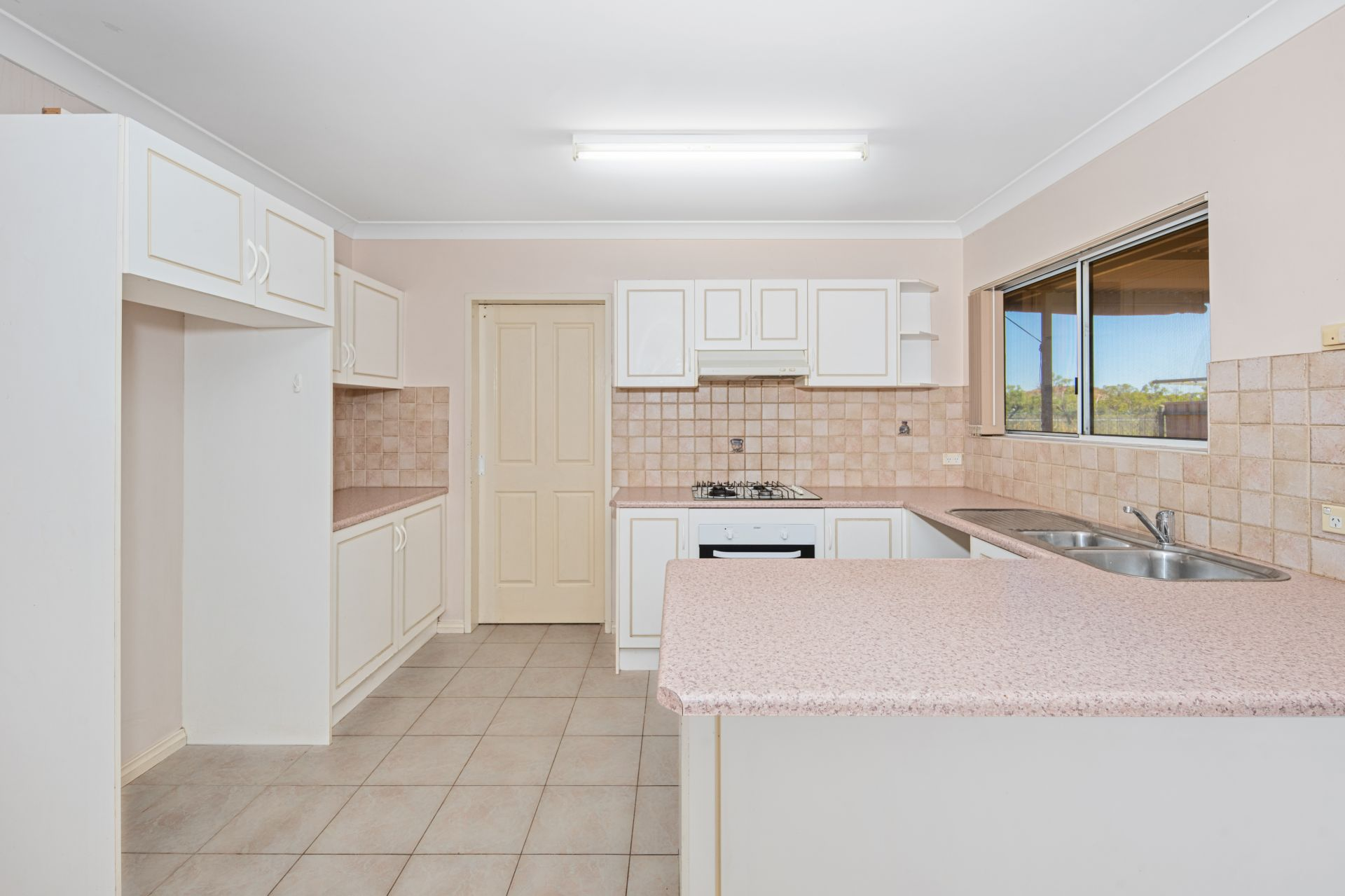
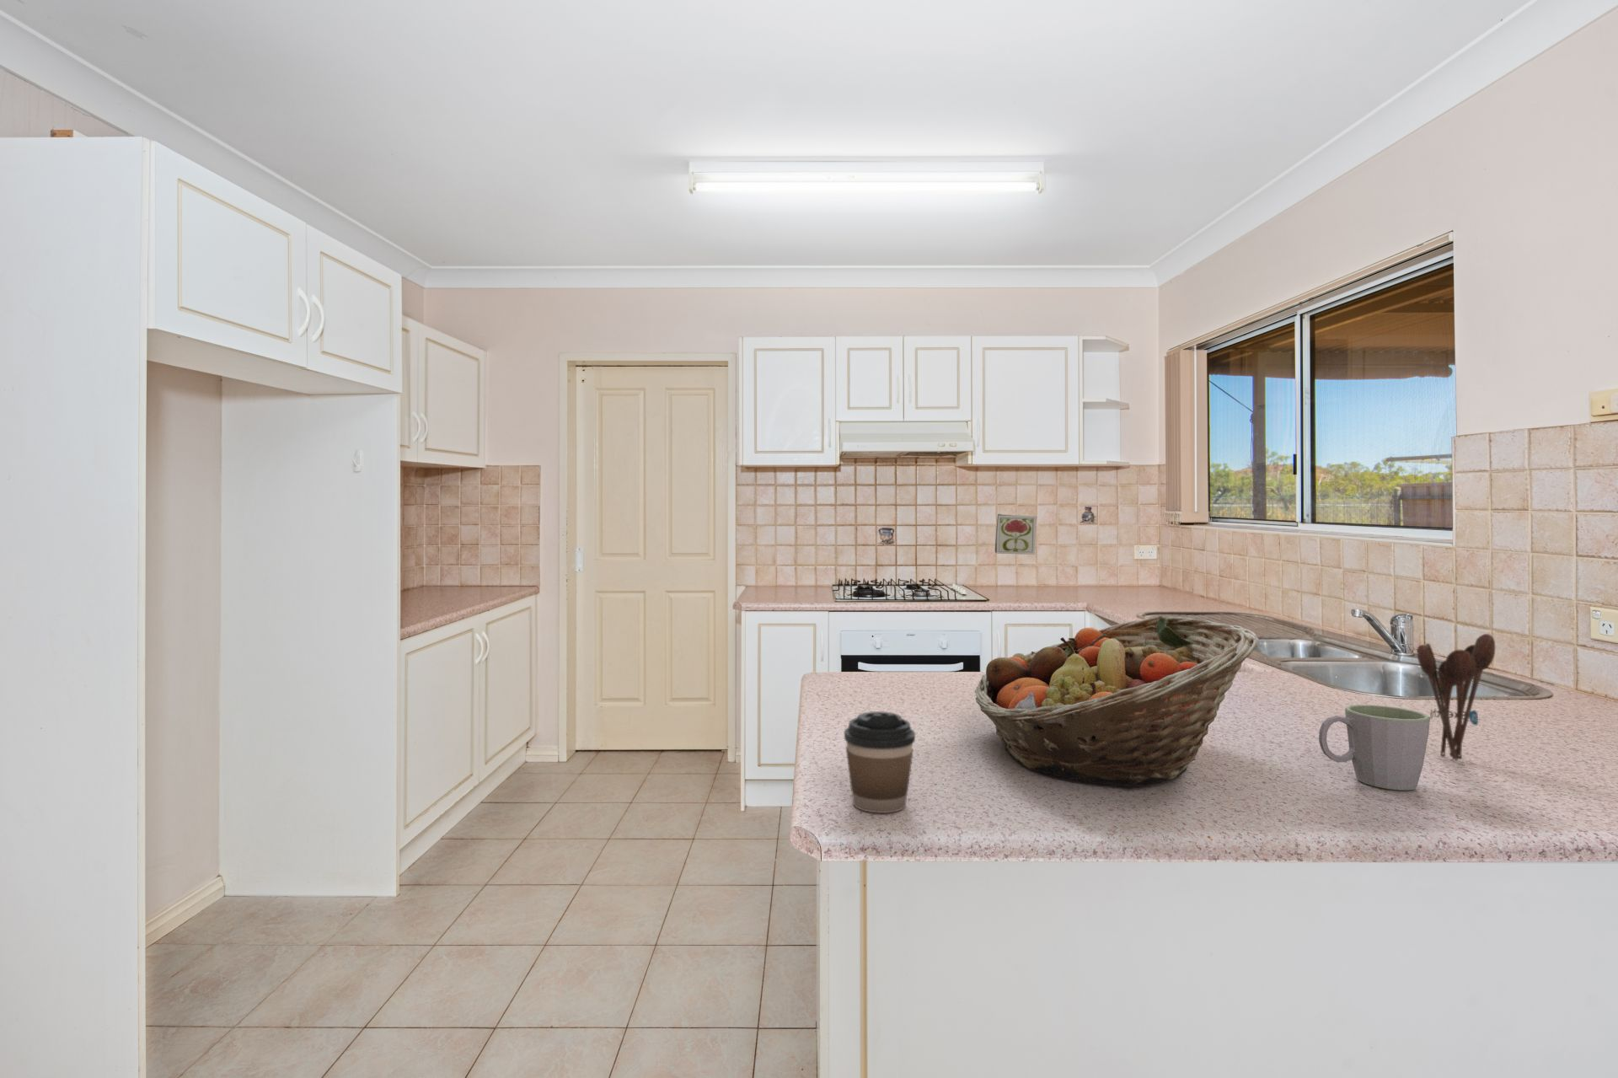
+ mug (1371, 746)
+ utensil holder (1457, 697)
+ coffee cup (879, 757)
+ fruit basket (1104, 687)
+ decorative tile (1015, 534)
